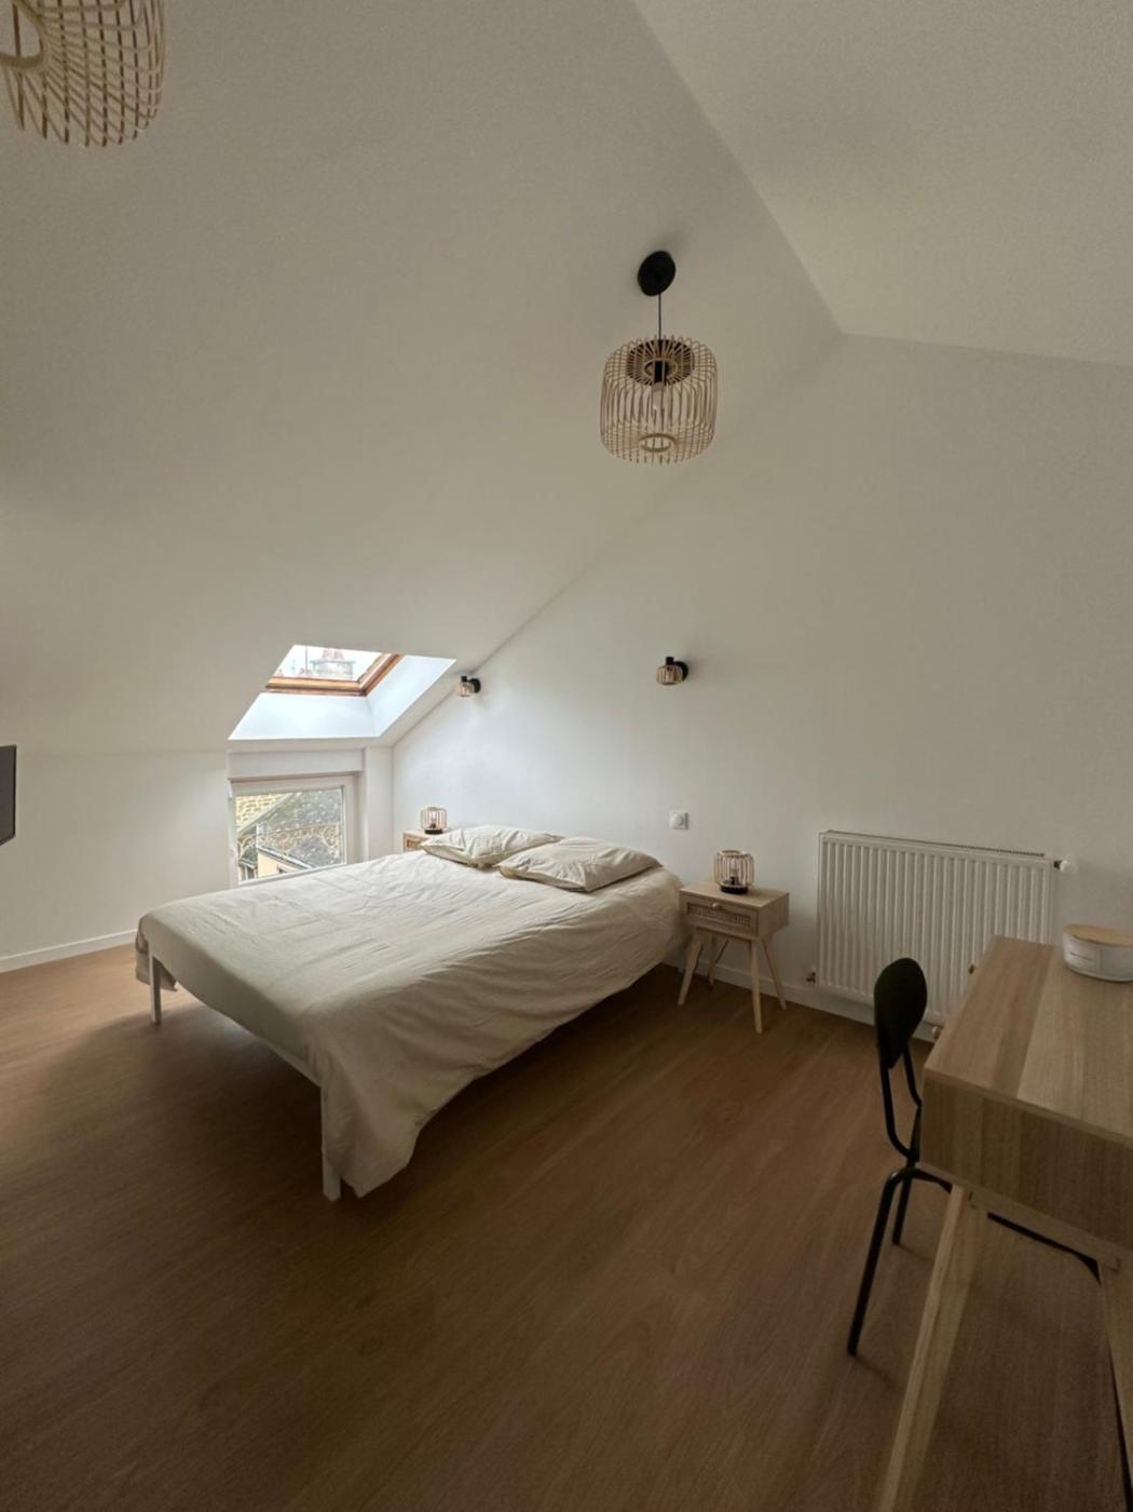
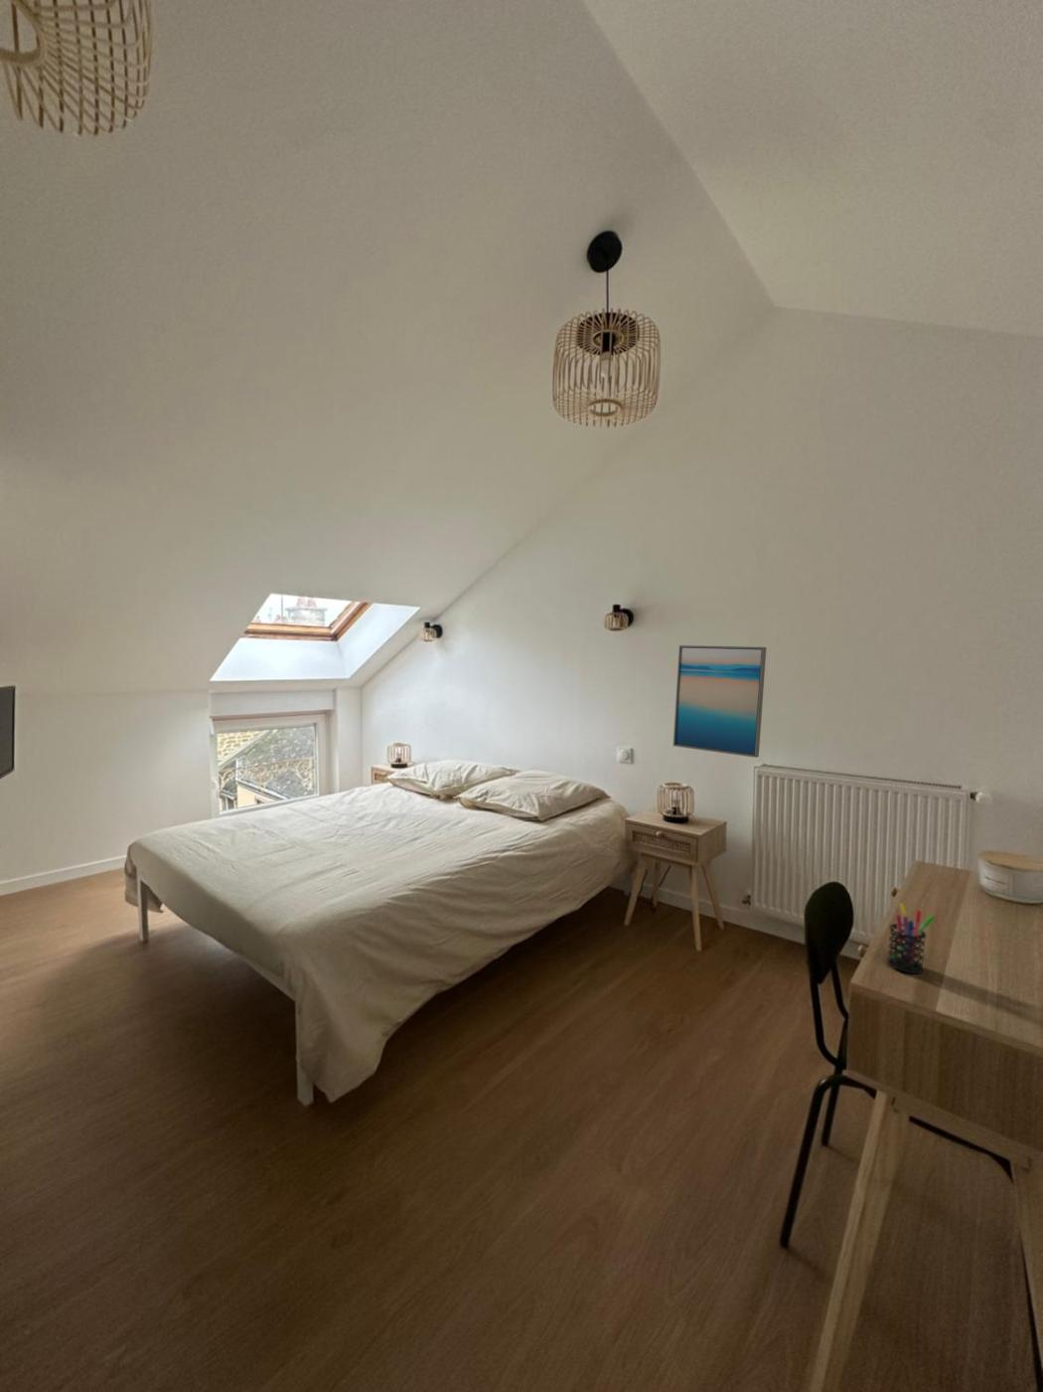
+ wall art (718, 699)
+ pen holder (912, 936)
